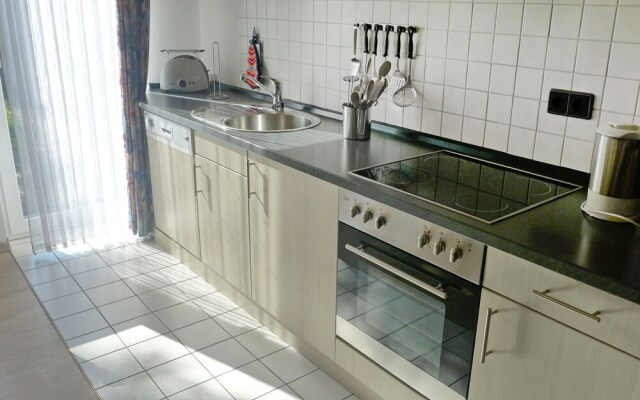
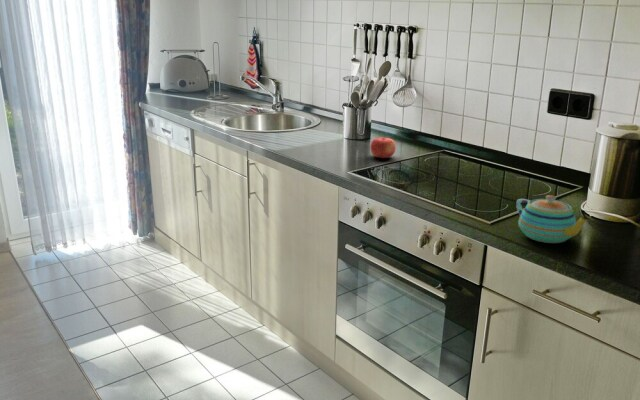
+ fruit (382, 146)
+ teapot (550, 217)
